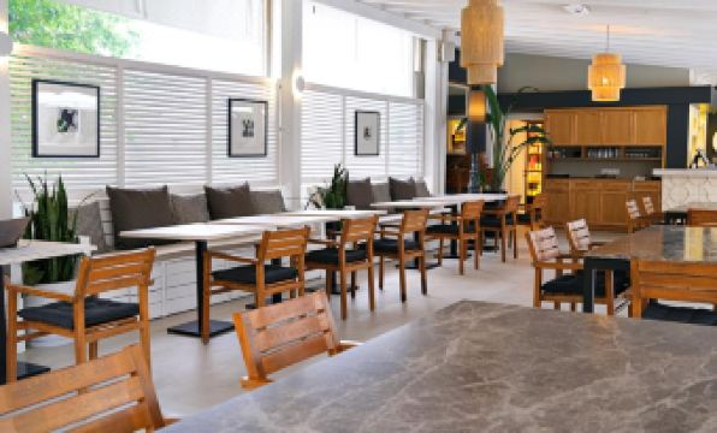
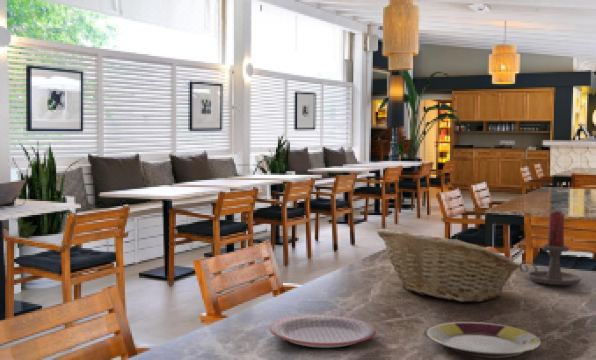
+ plate (482, 340)
+ plate (322, 332)
+ candle holder (548, 245)
+ fruit basket (445, 260)
